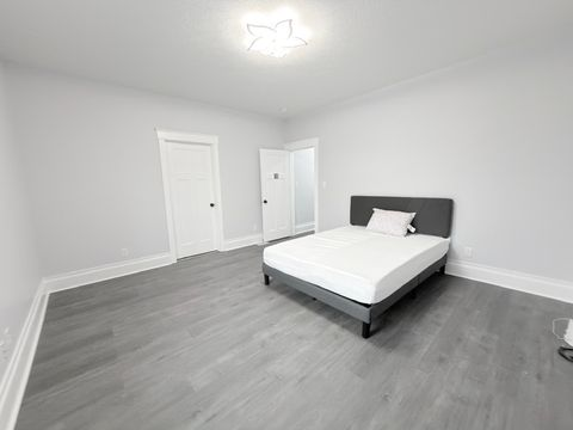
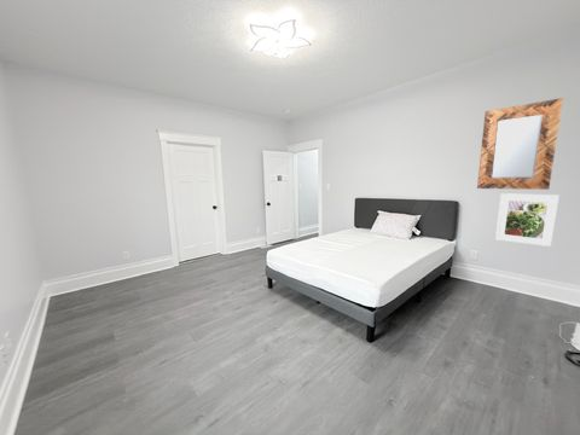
+ home mirror (515, 147)
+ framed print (524, 219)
